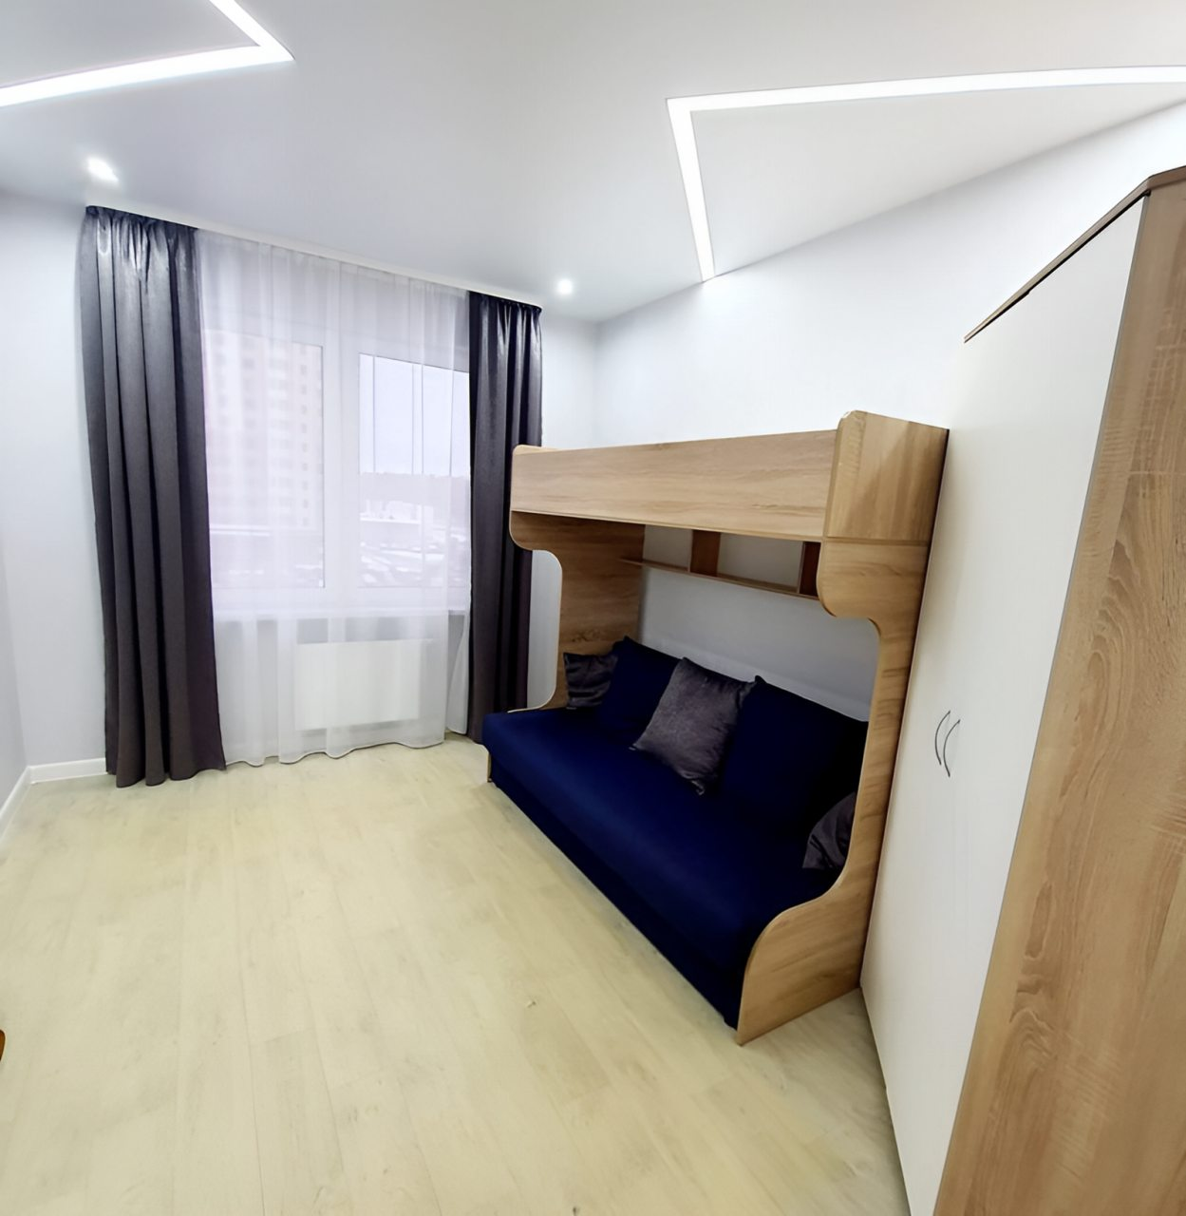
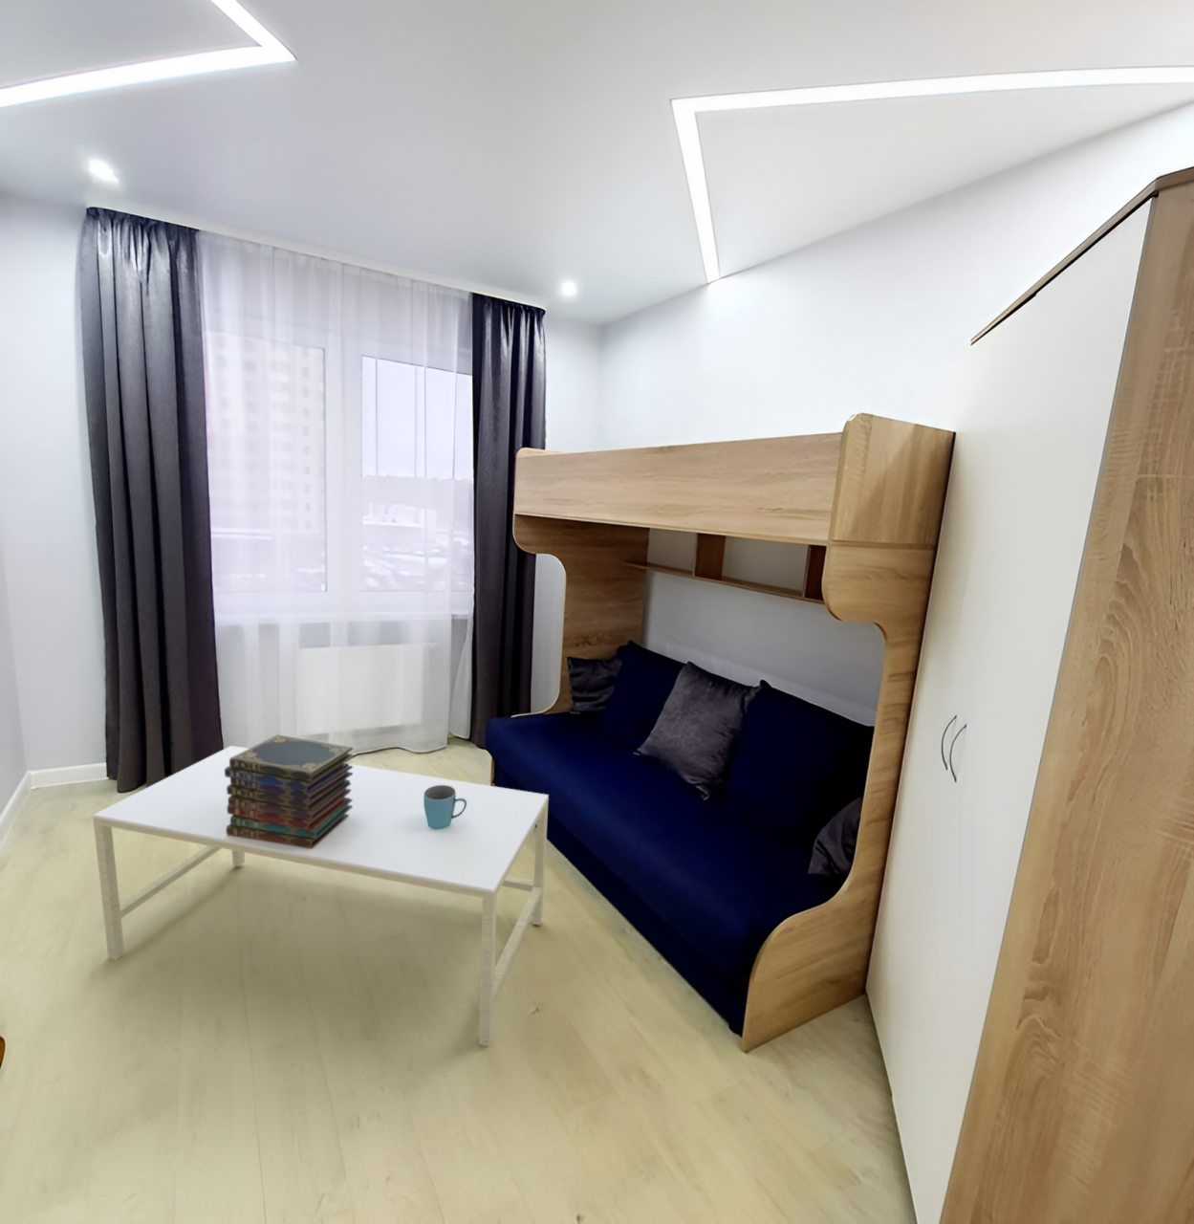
+ book stack (293, 788)
+ mug (445, 807)
+ coffee table (339, 871)
